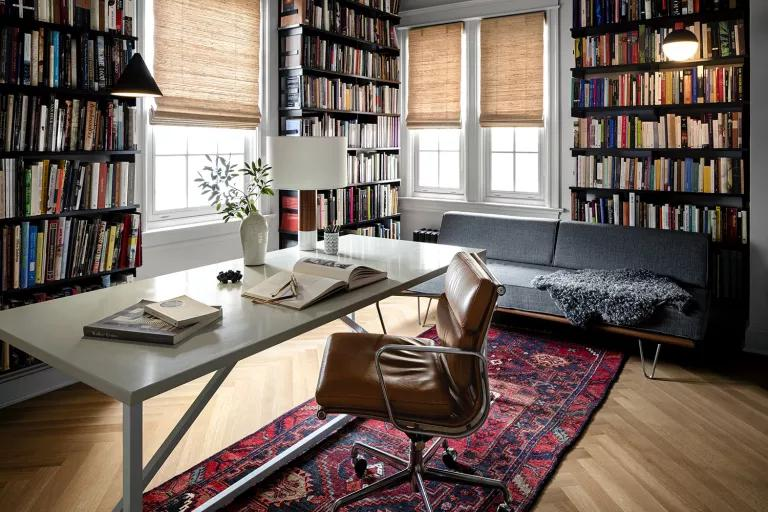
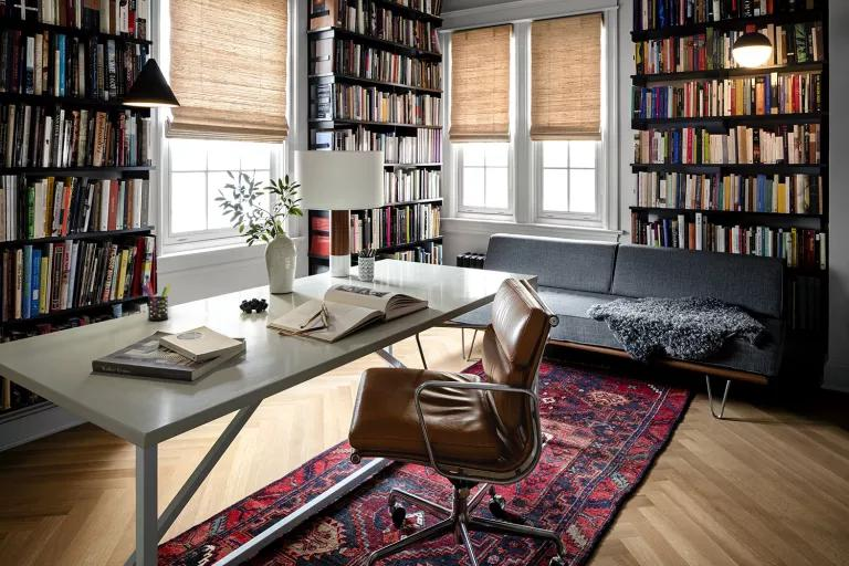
+ pen holder (158, 300)
